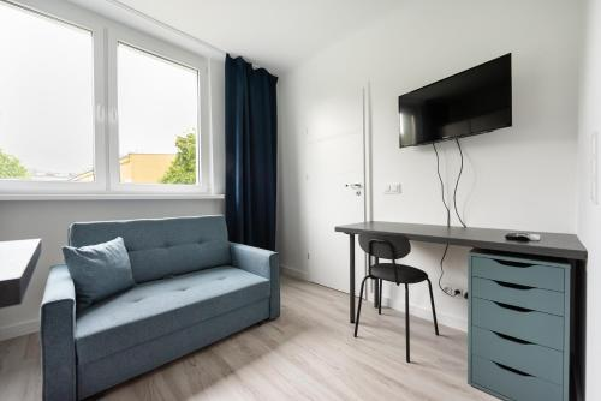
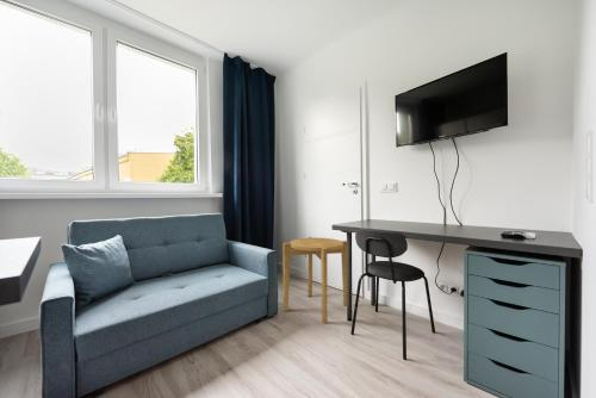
+ side table (311, 274)
